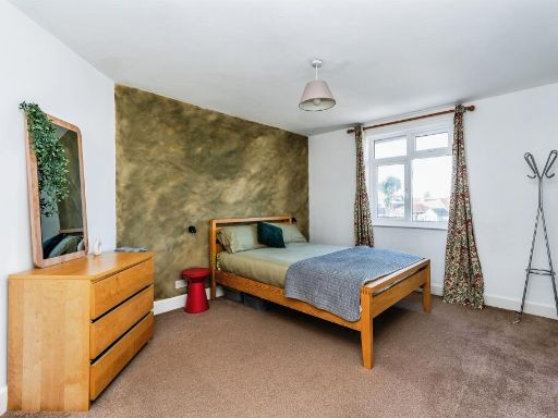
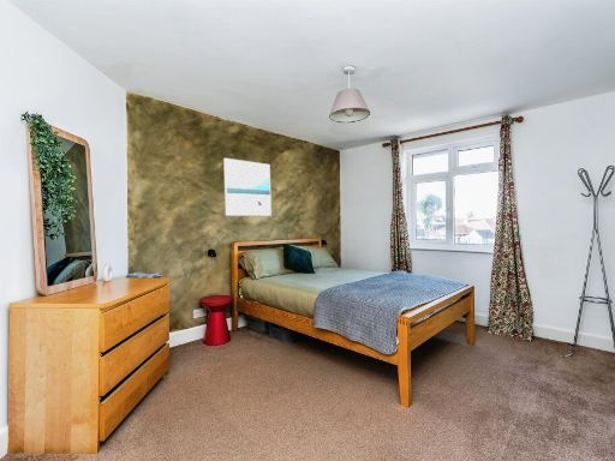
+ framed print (249, 188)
